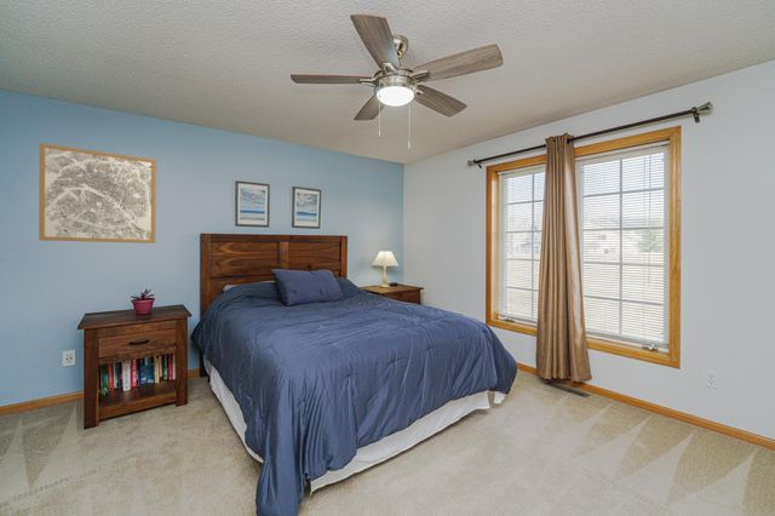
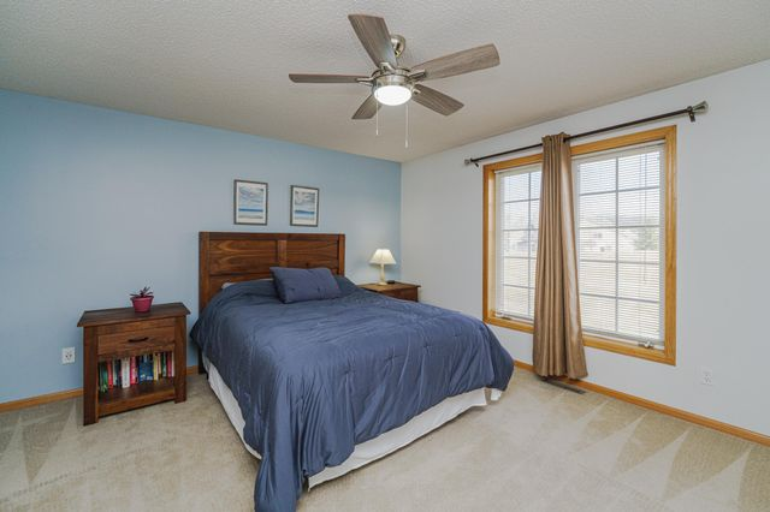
- wall art (102, 196)
